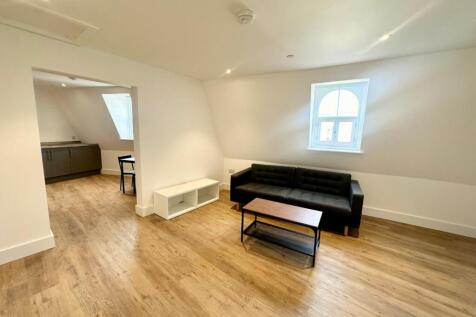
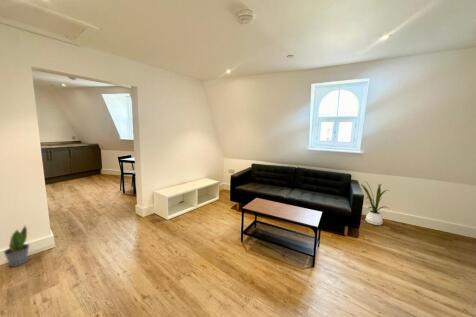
+ house plant (373, 202)
+ potted plant (16, 245)
